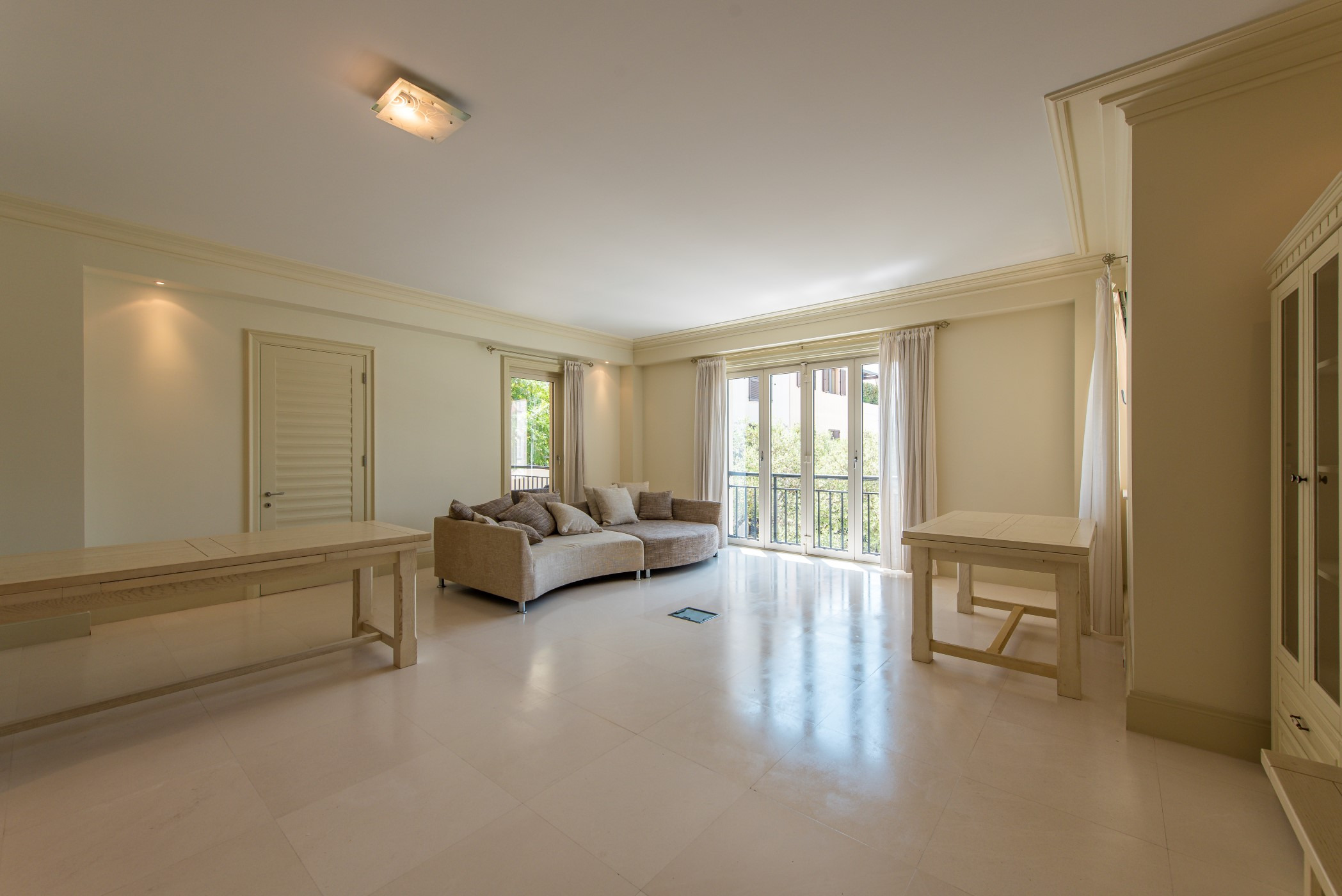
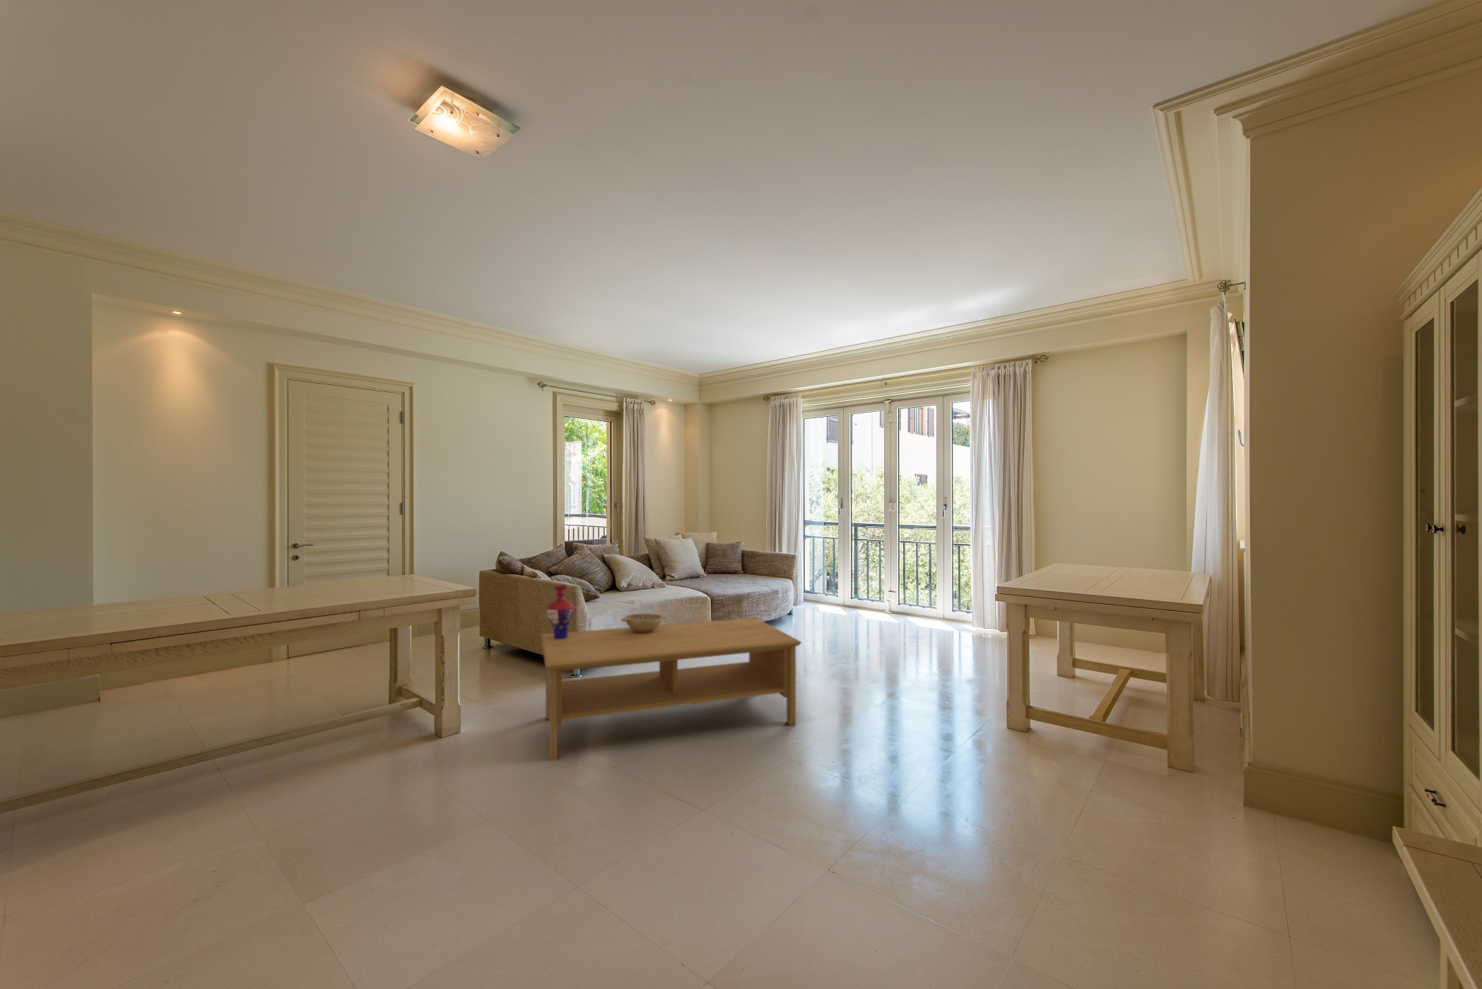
+ decorative bowl (644, 623)
+ coffee table (668, 678)
+ vase (560, 612)
